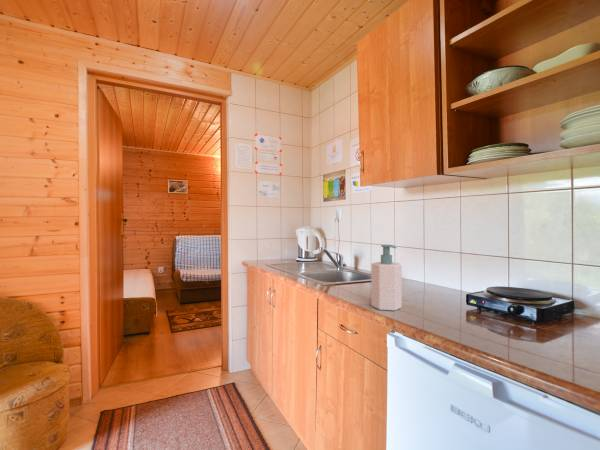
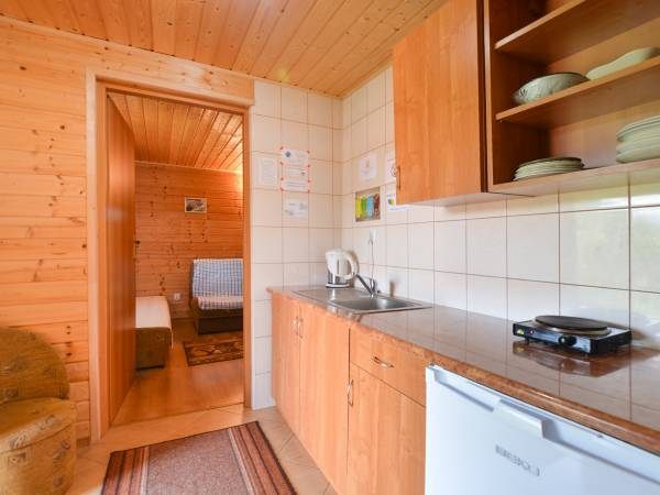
- soap bottle (386, 276)
